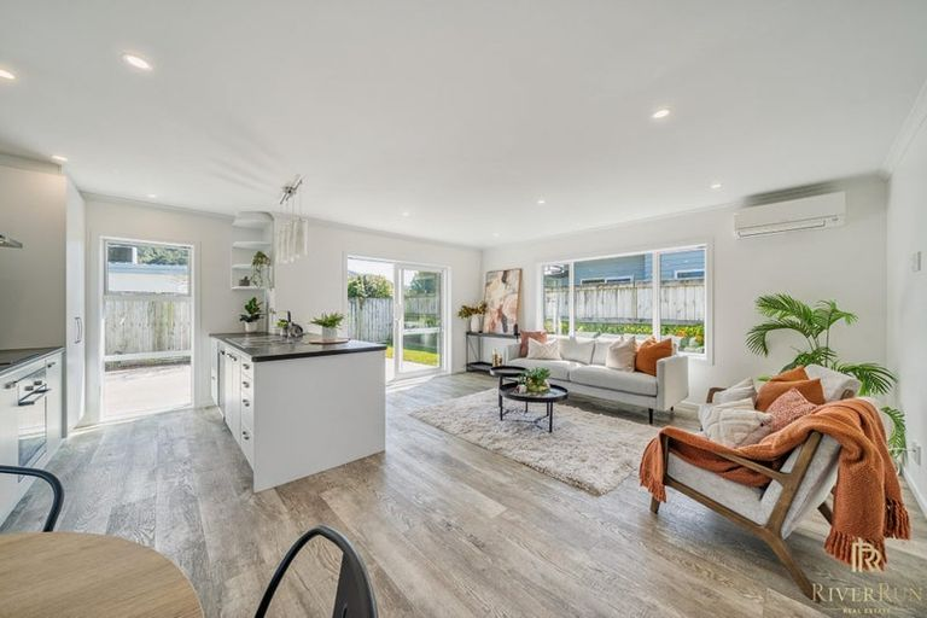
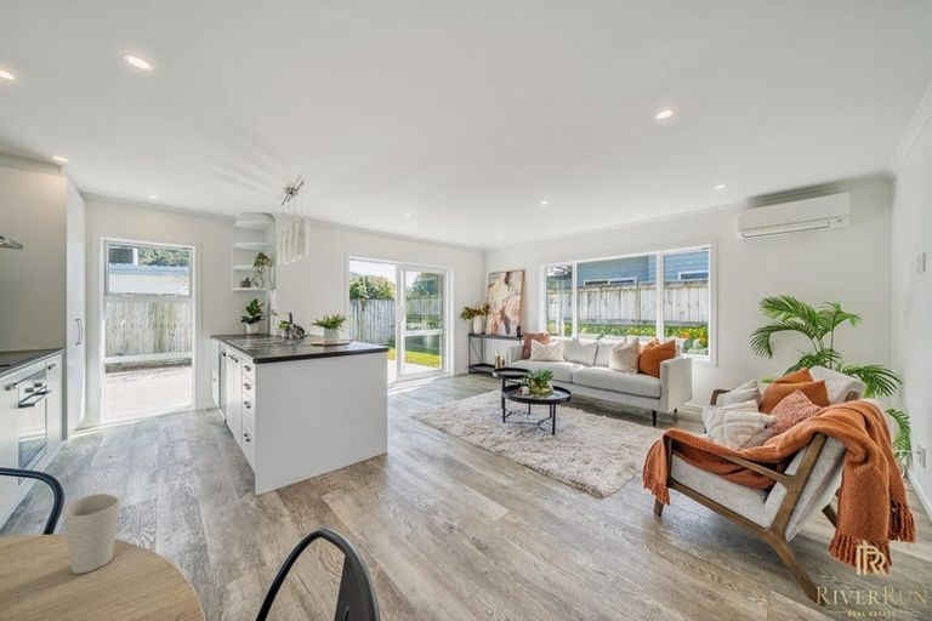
+ cup (92, 531)
